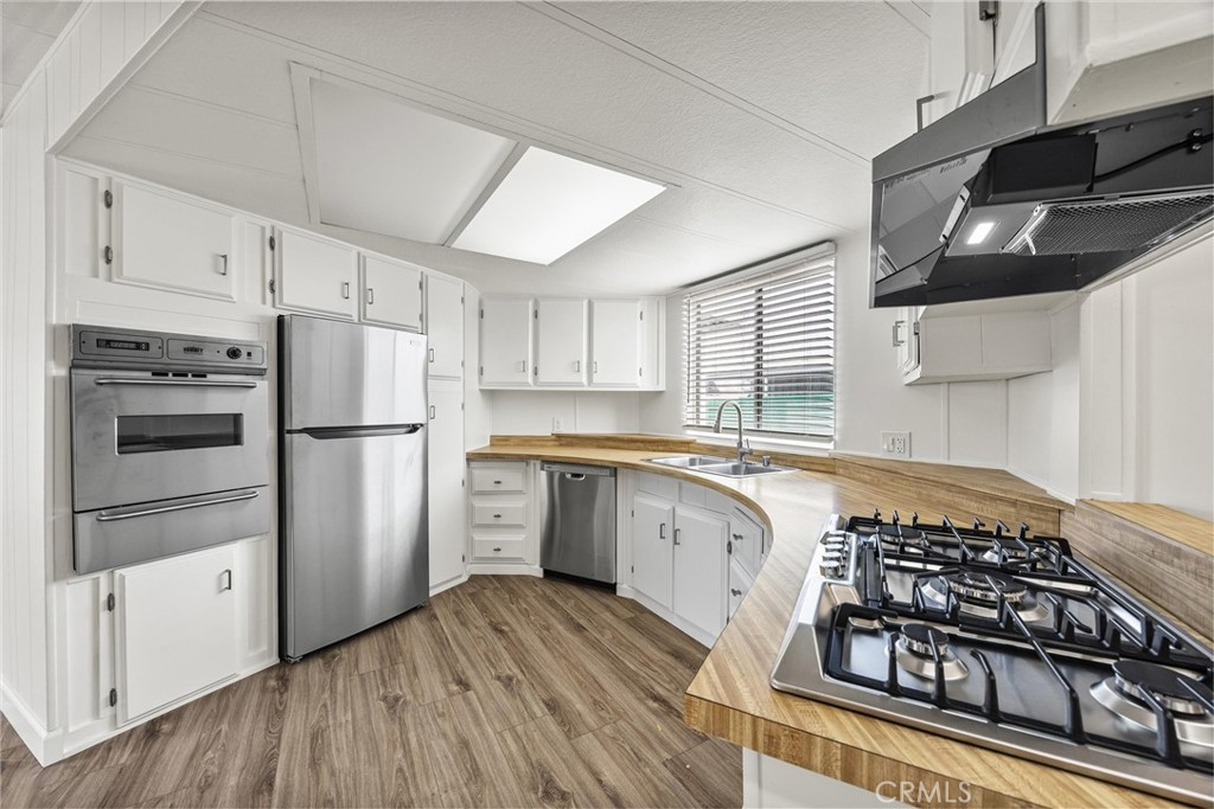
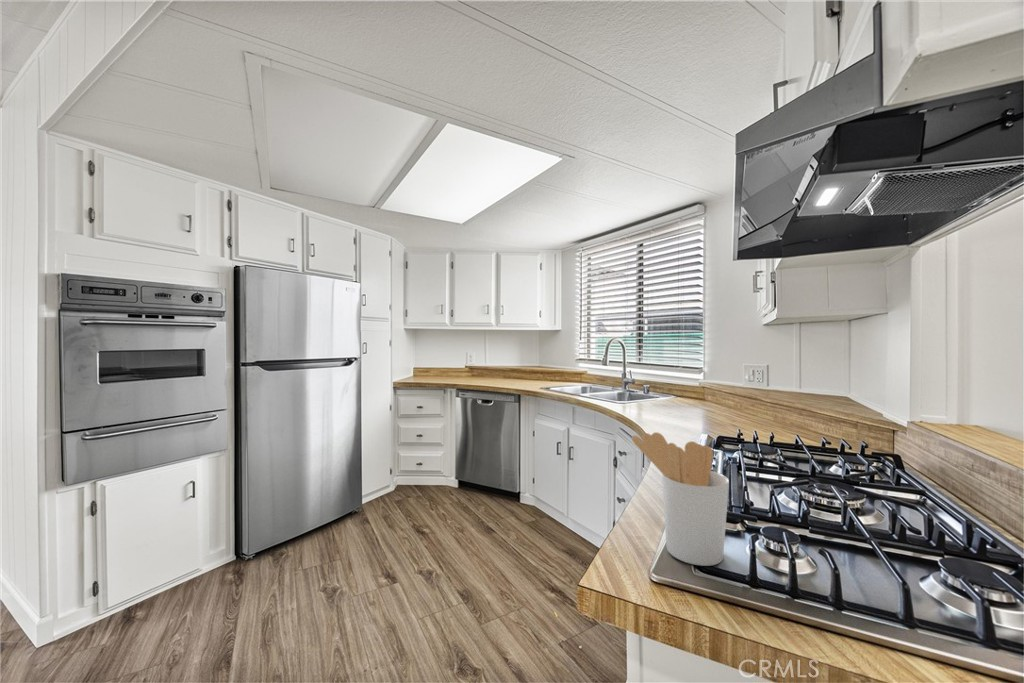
+ utensil holder (678, 490)
